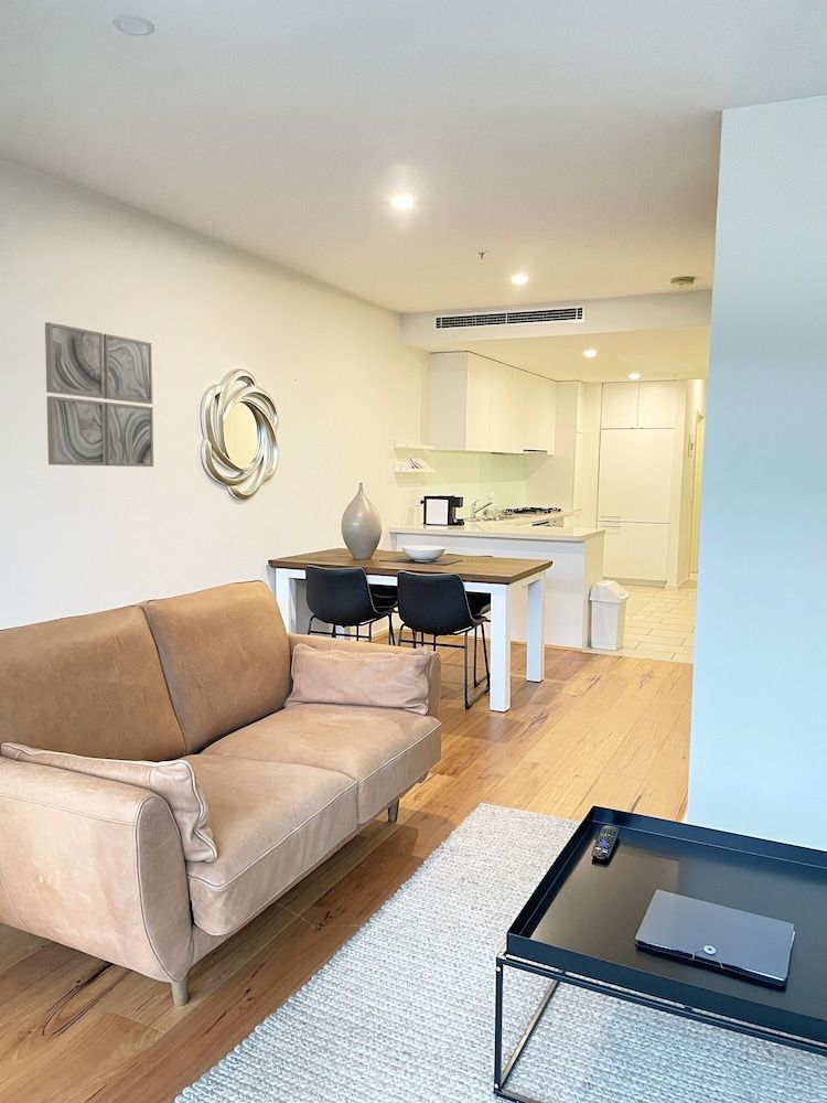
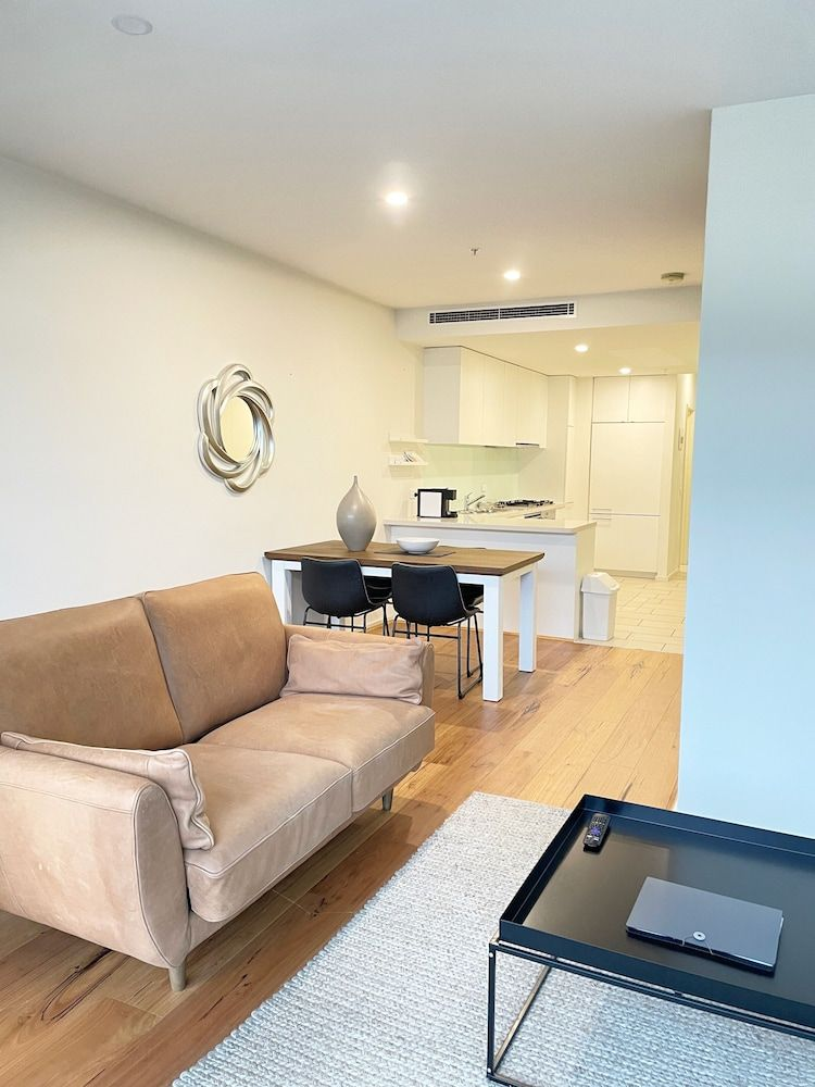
- wall art (103, 401)
